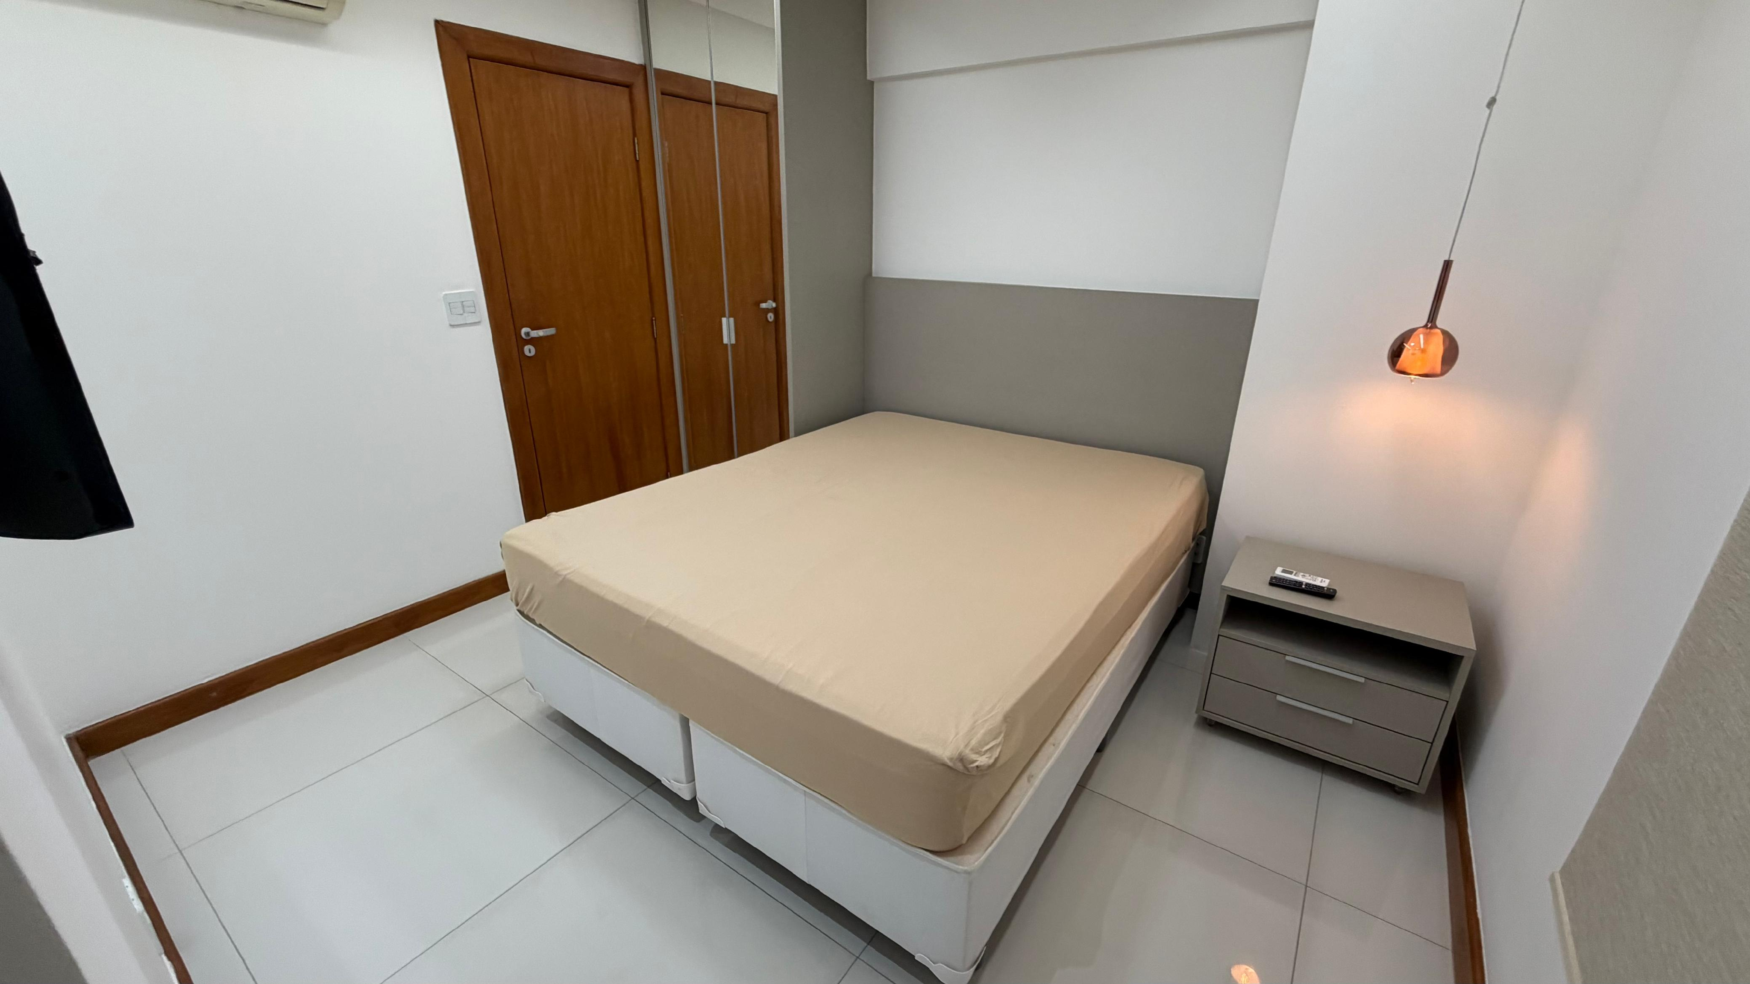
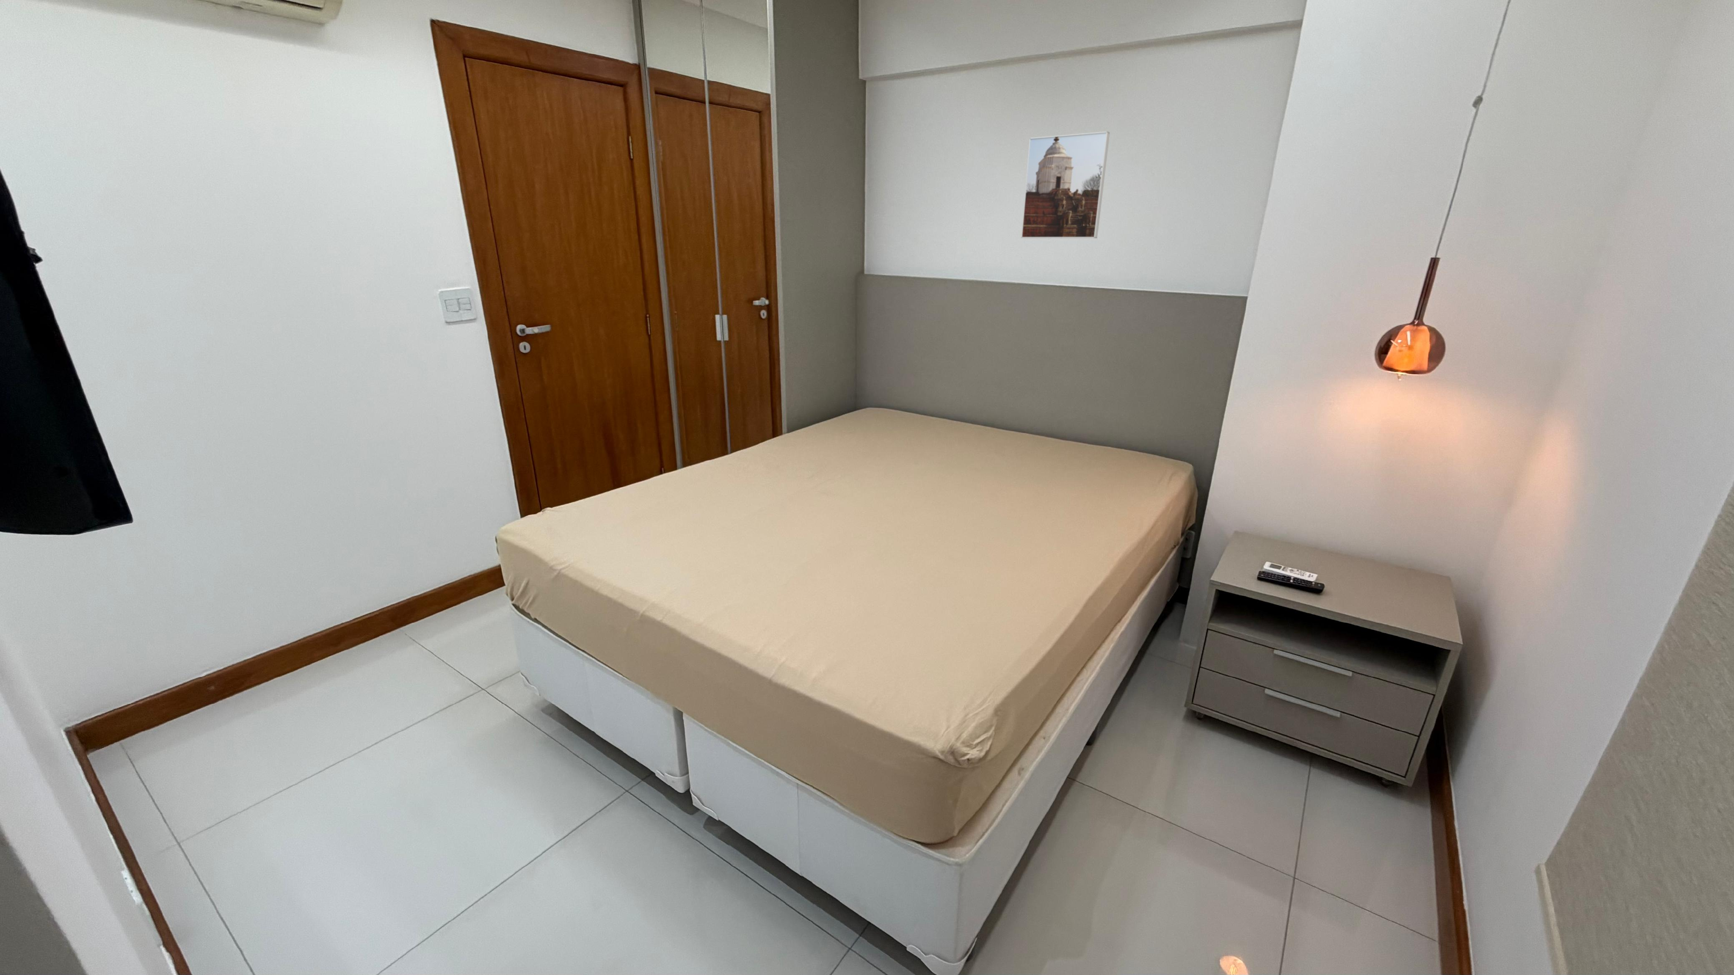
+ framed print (1064, 187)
